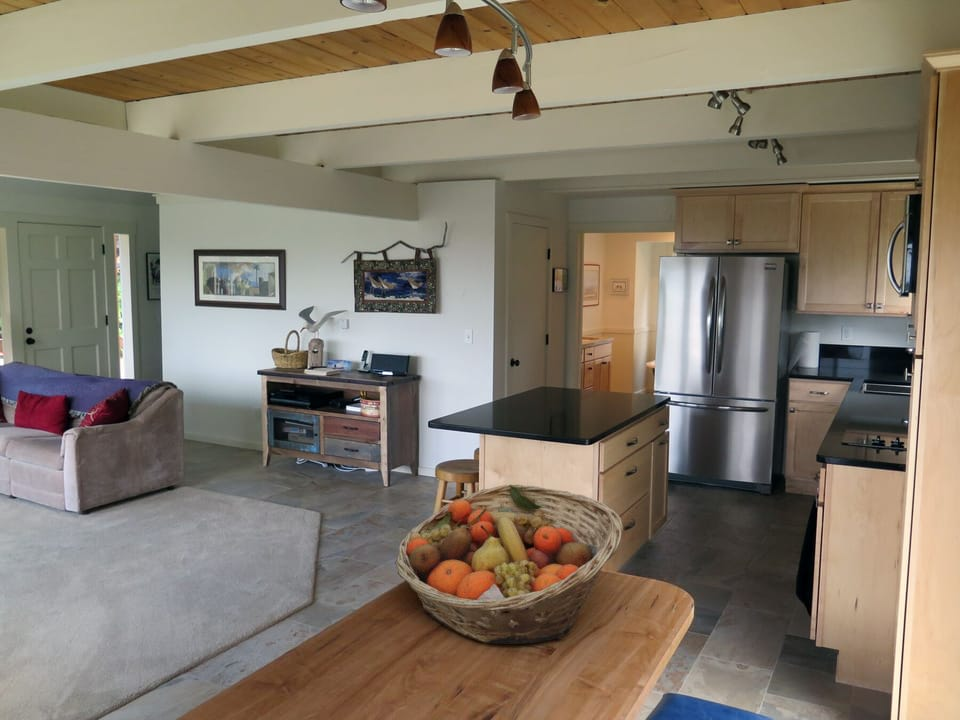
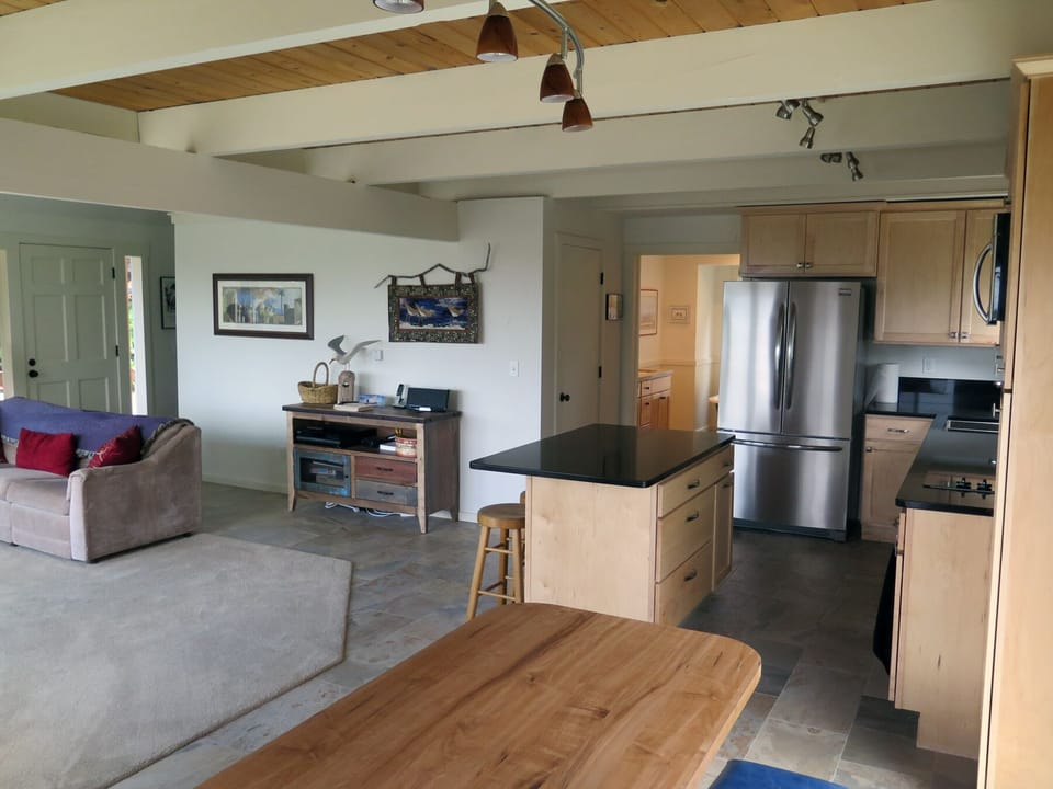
- fruit basket (506, 557)
